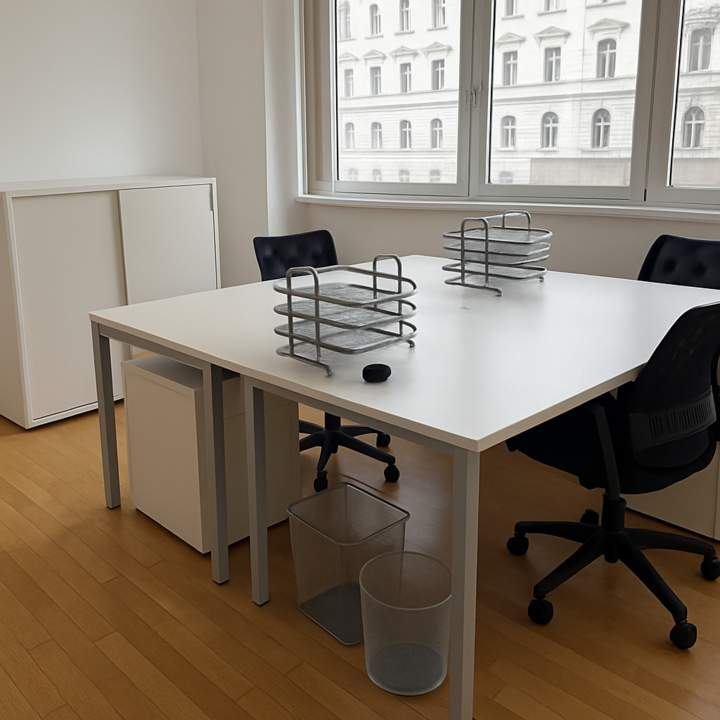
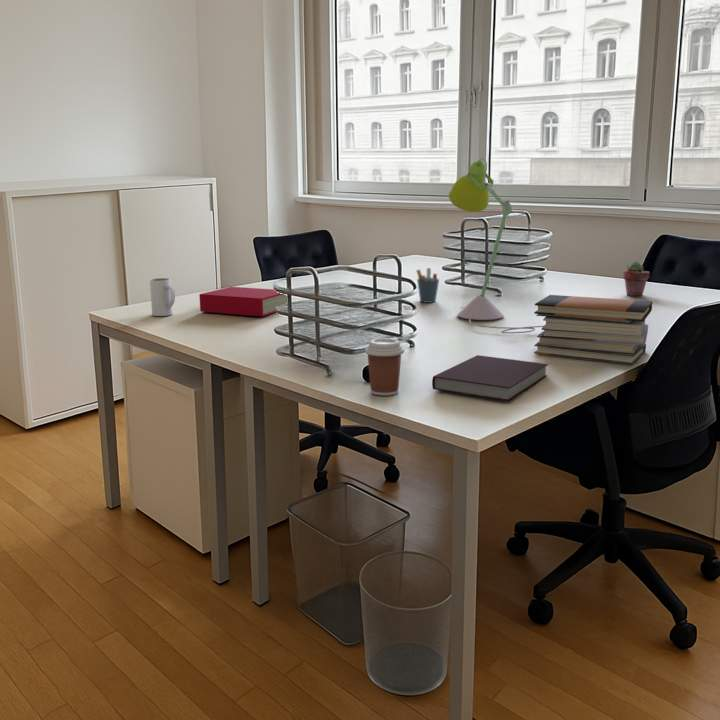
+ potted succulent (635, 278)
+ pen holder (427, 284)
+ book stack (593, 328)
+ notebook (491, 376)
+ desk lamp (501, 234)
+ book (246, 300)
+ coffee cup (384, 366)
+ mug (164, 297)
